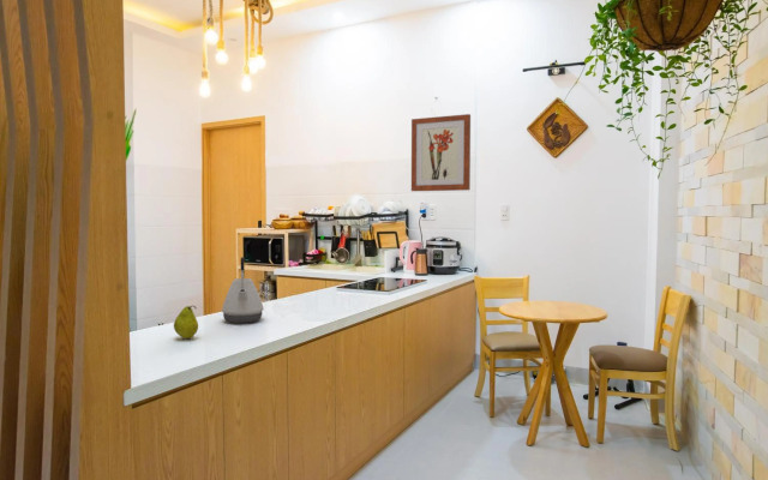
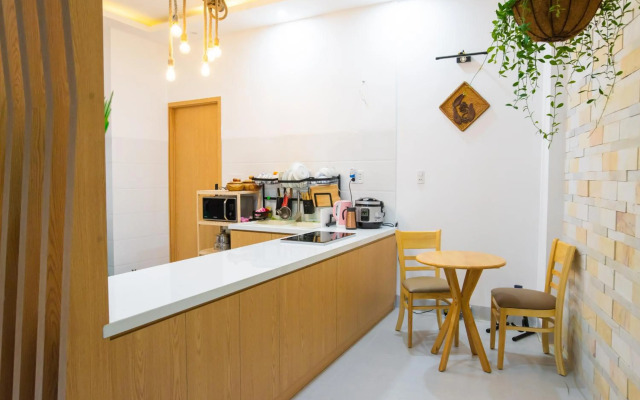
- kettle (242, 288)
- fruit (187, 322)
- wall art (439, 154)
